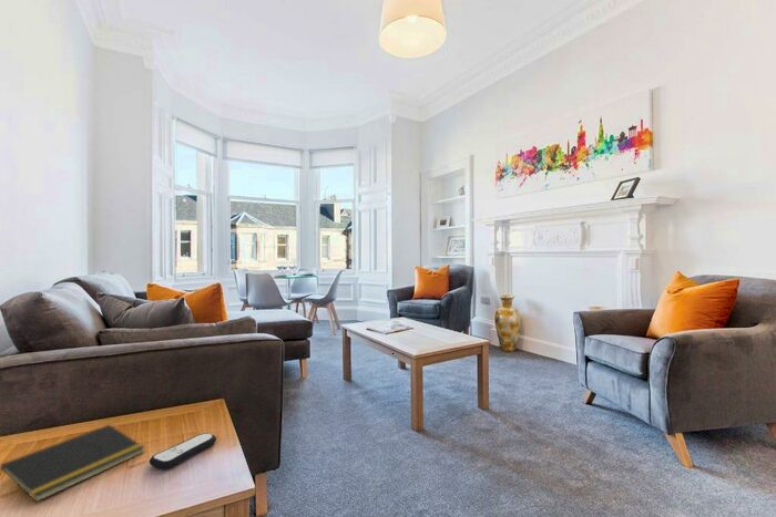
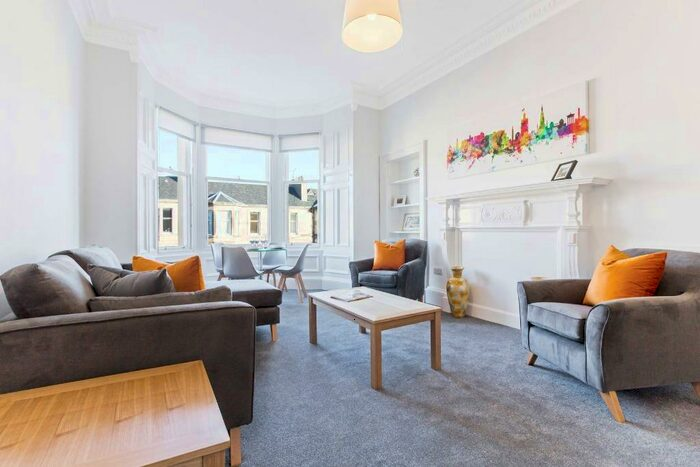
- remote control (185, 448)
- notepad (78, 457)
